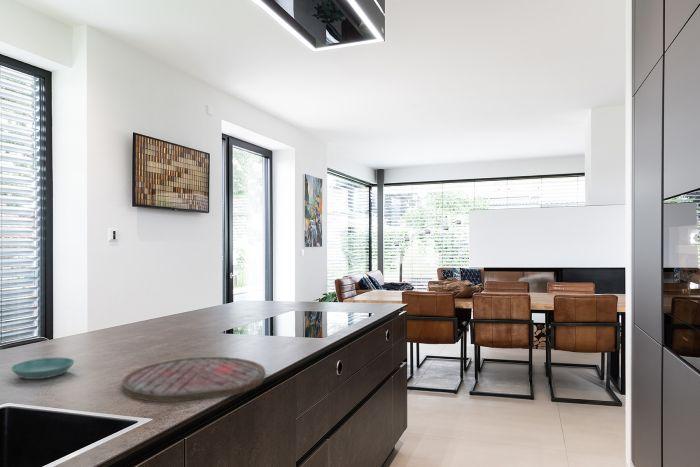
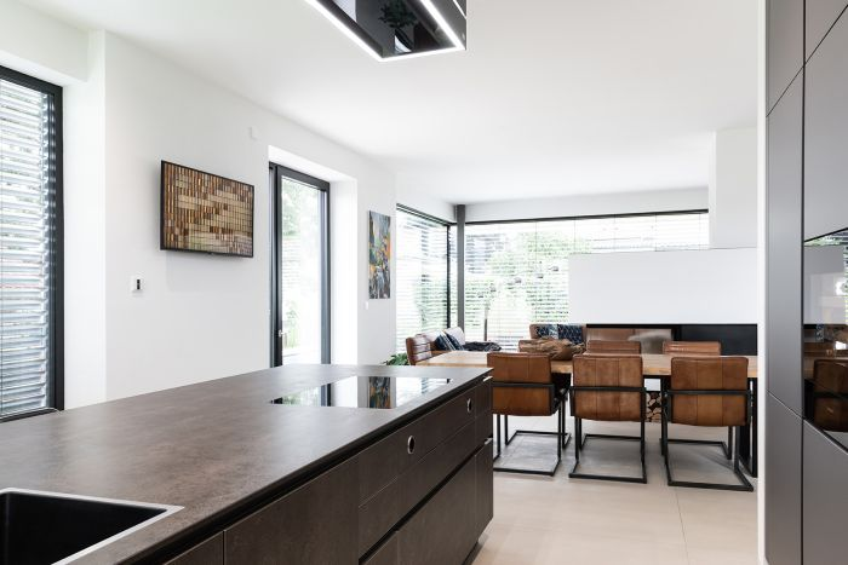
- saucer (43, 368)
- cutting board (196, 376)
